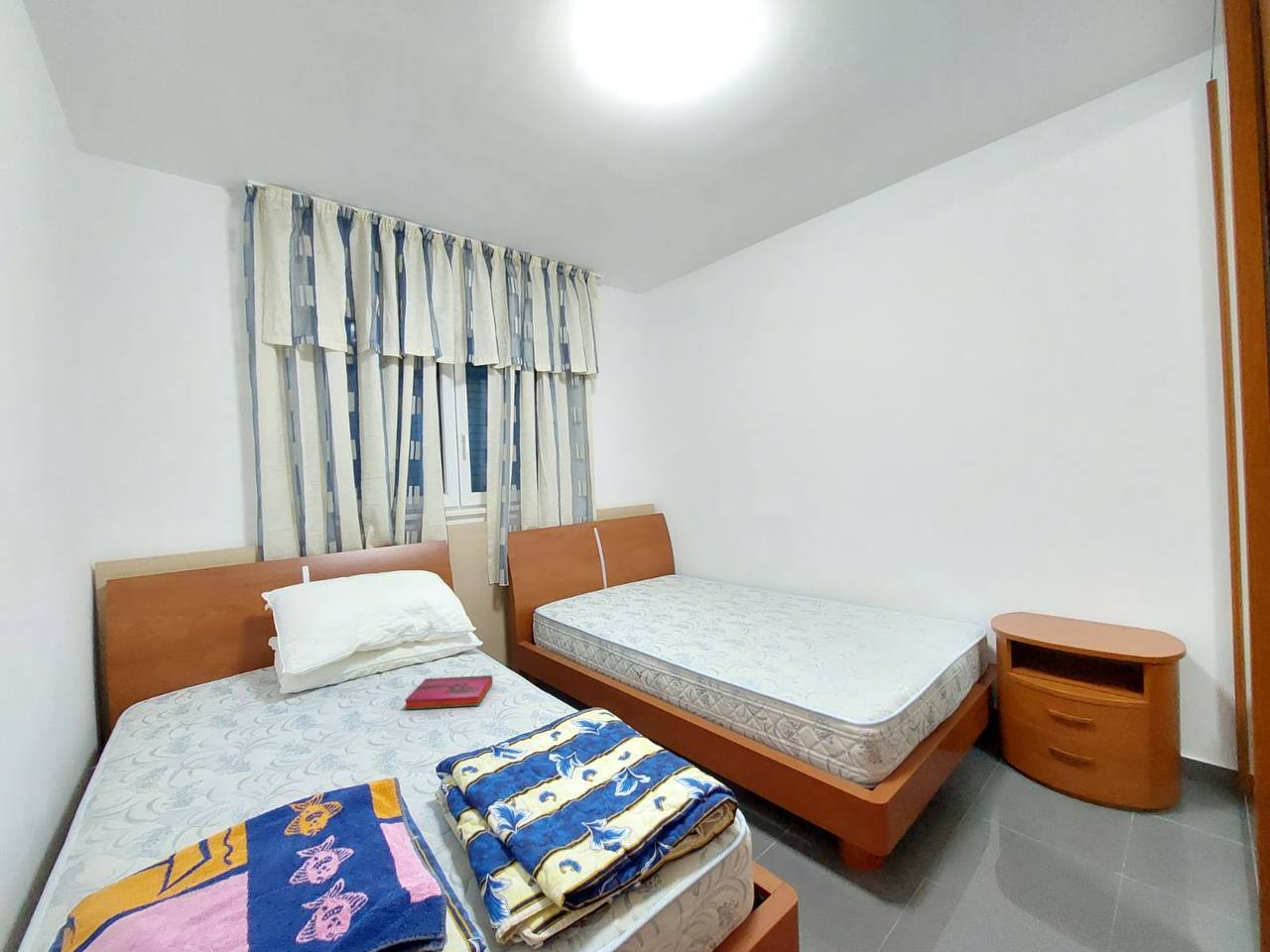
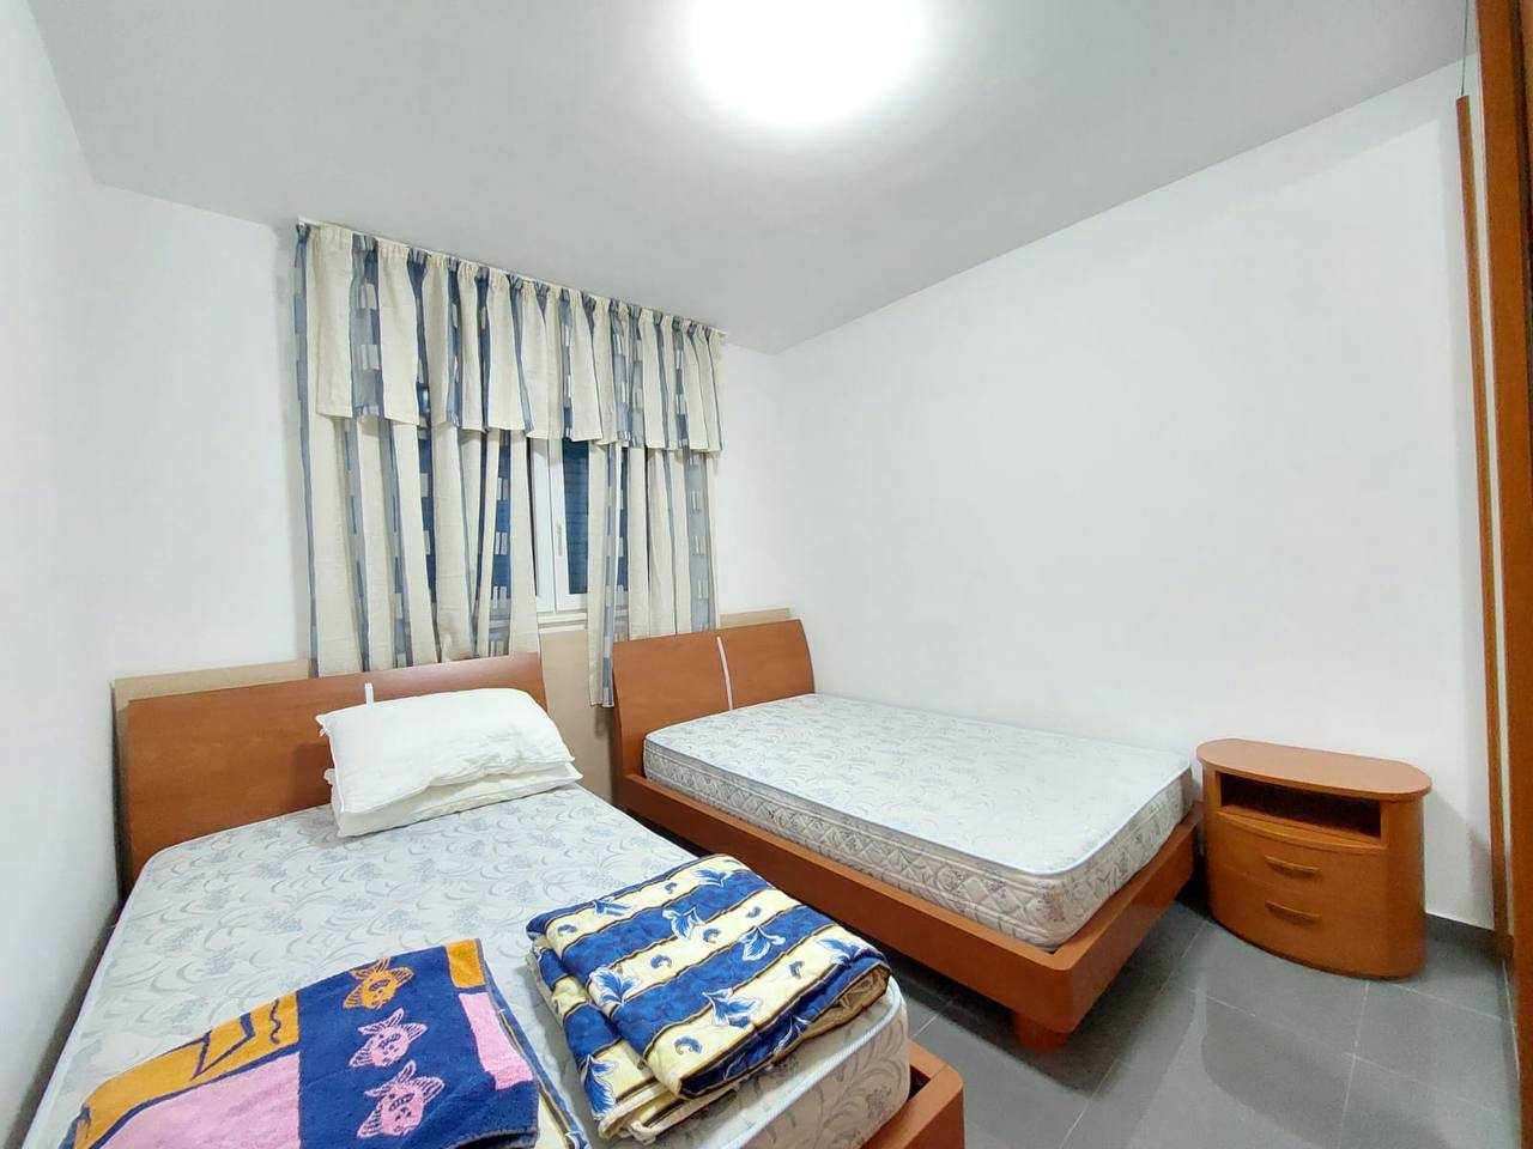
- hardback book (450, 691)
